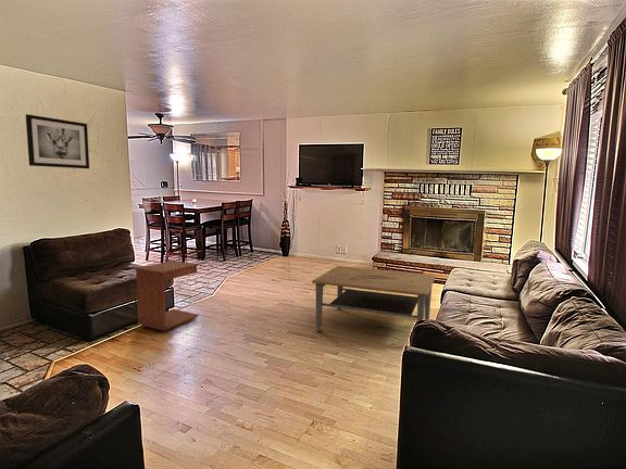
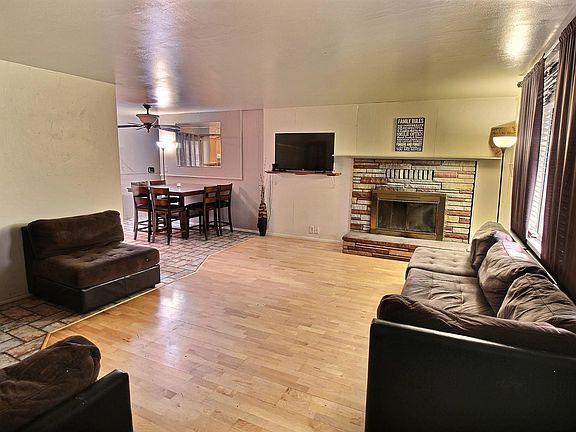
- wall art (60, 143)
- side table (164, 294)
- coffee table (375, 302)
